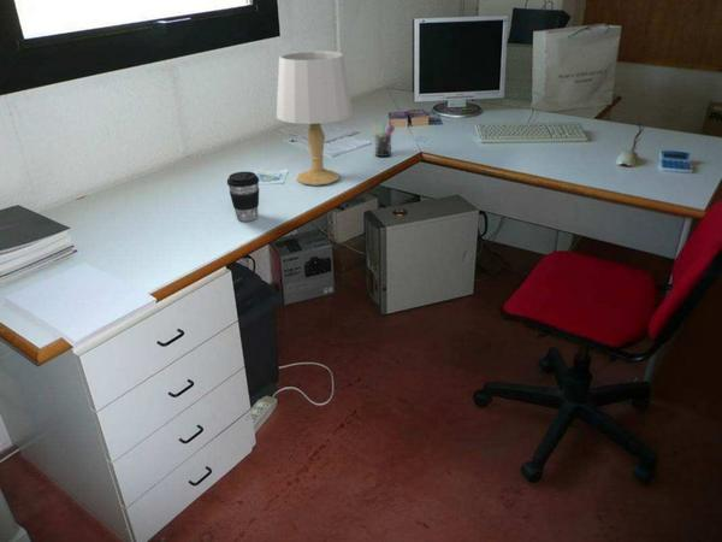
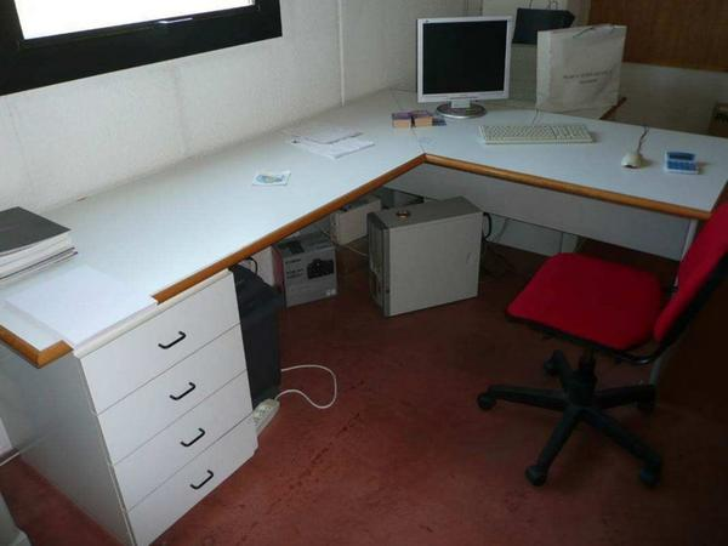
- pen holder (384, 137)
- table lamp (314, 119)
- coffee cup (244, 196)
